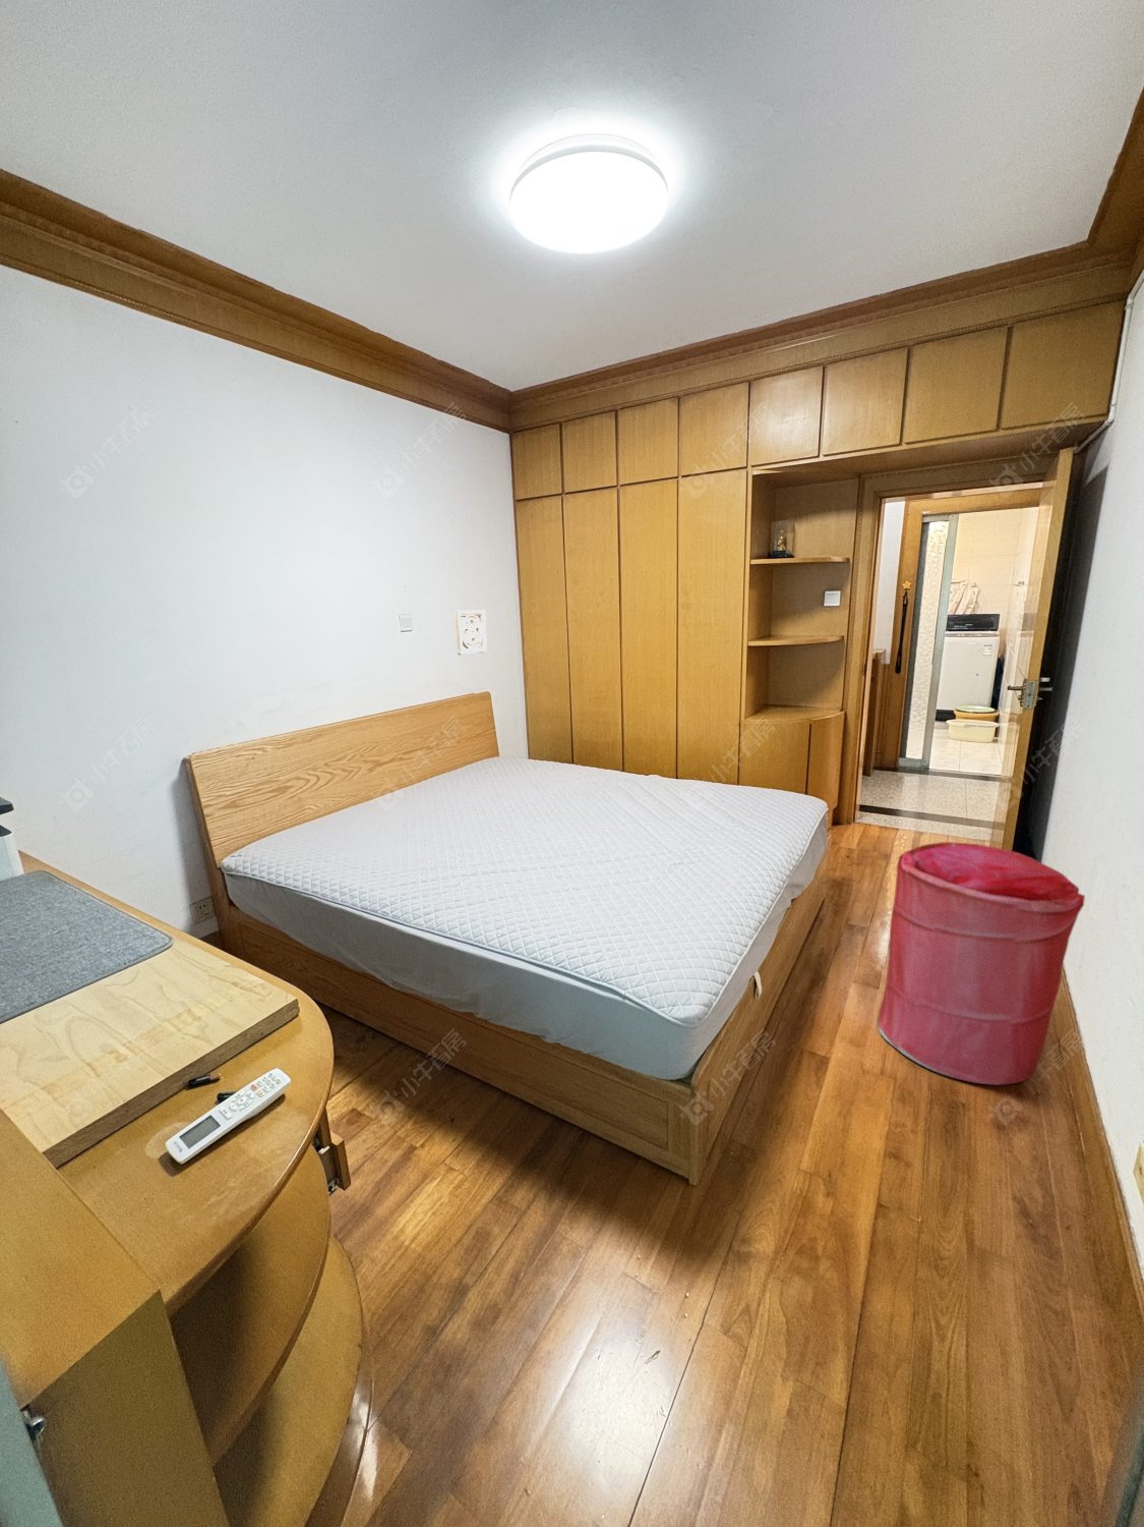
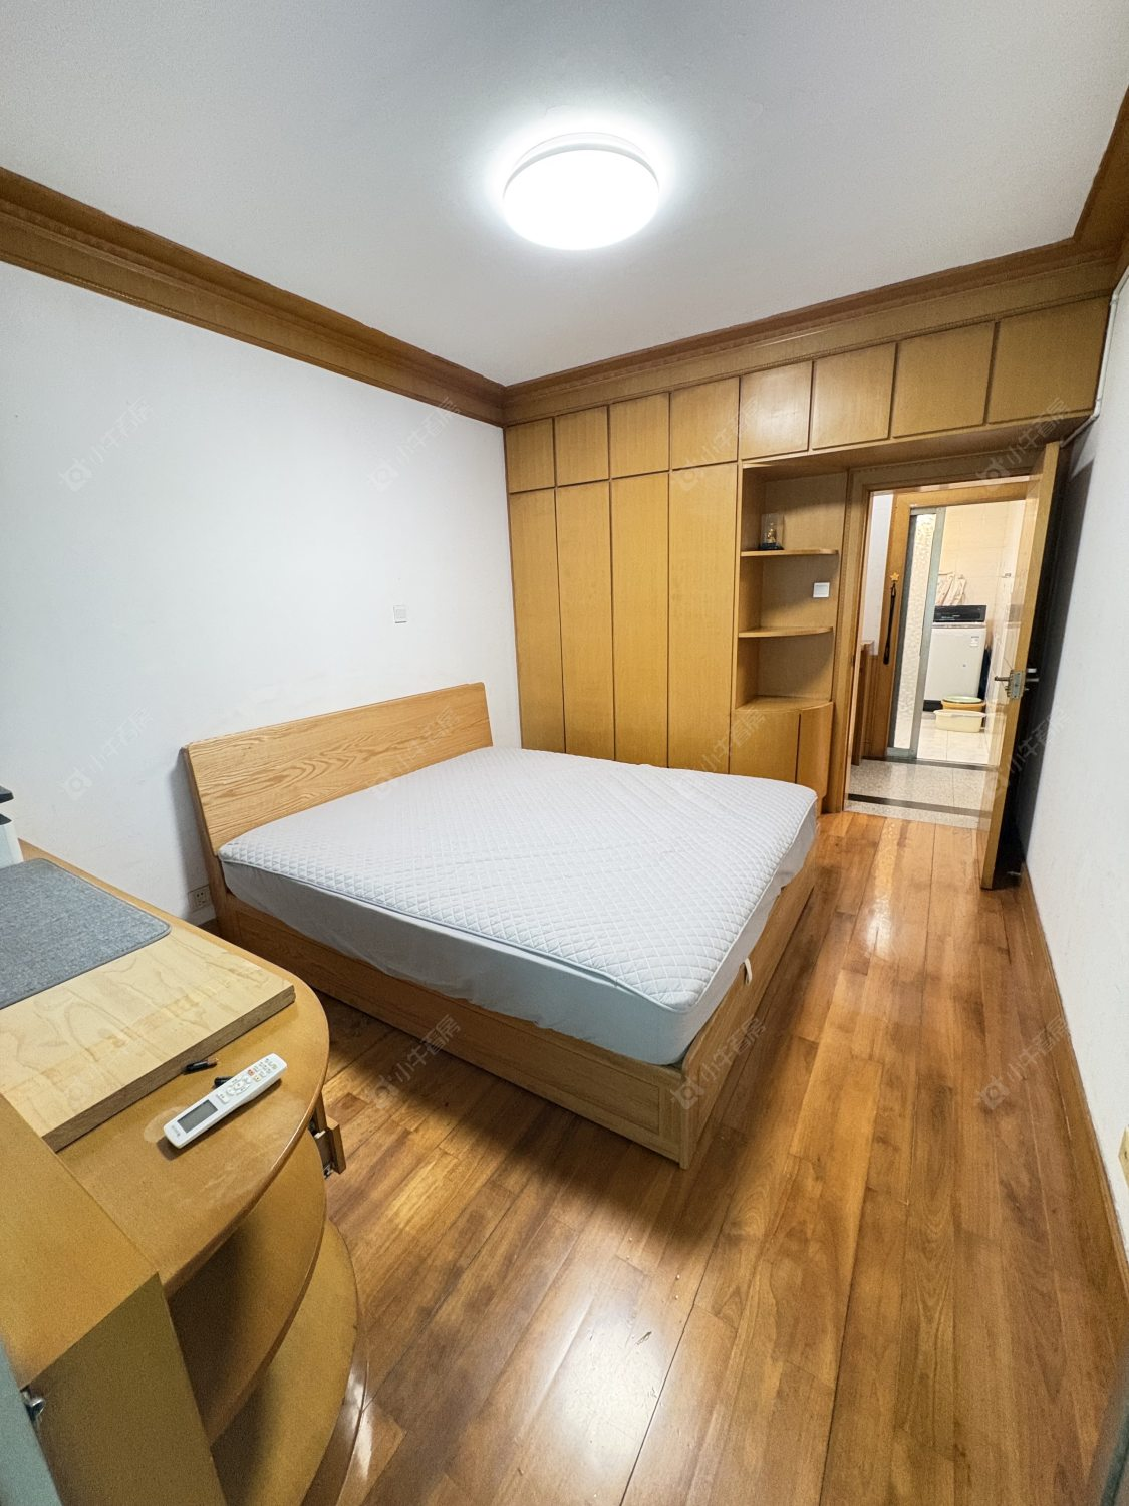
- laundry hamper (971, 952)
- wall ornament (471, 631)
